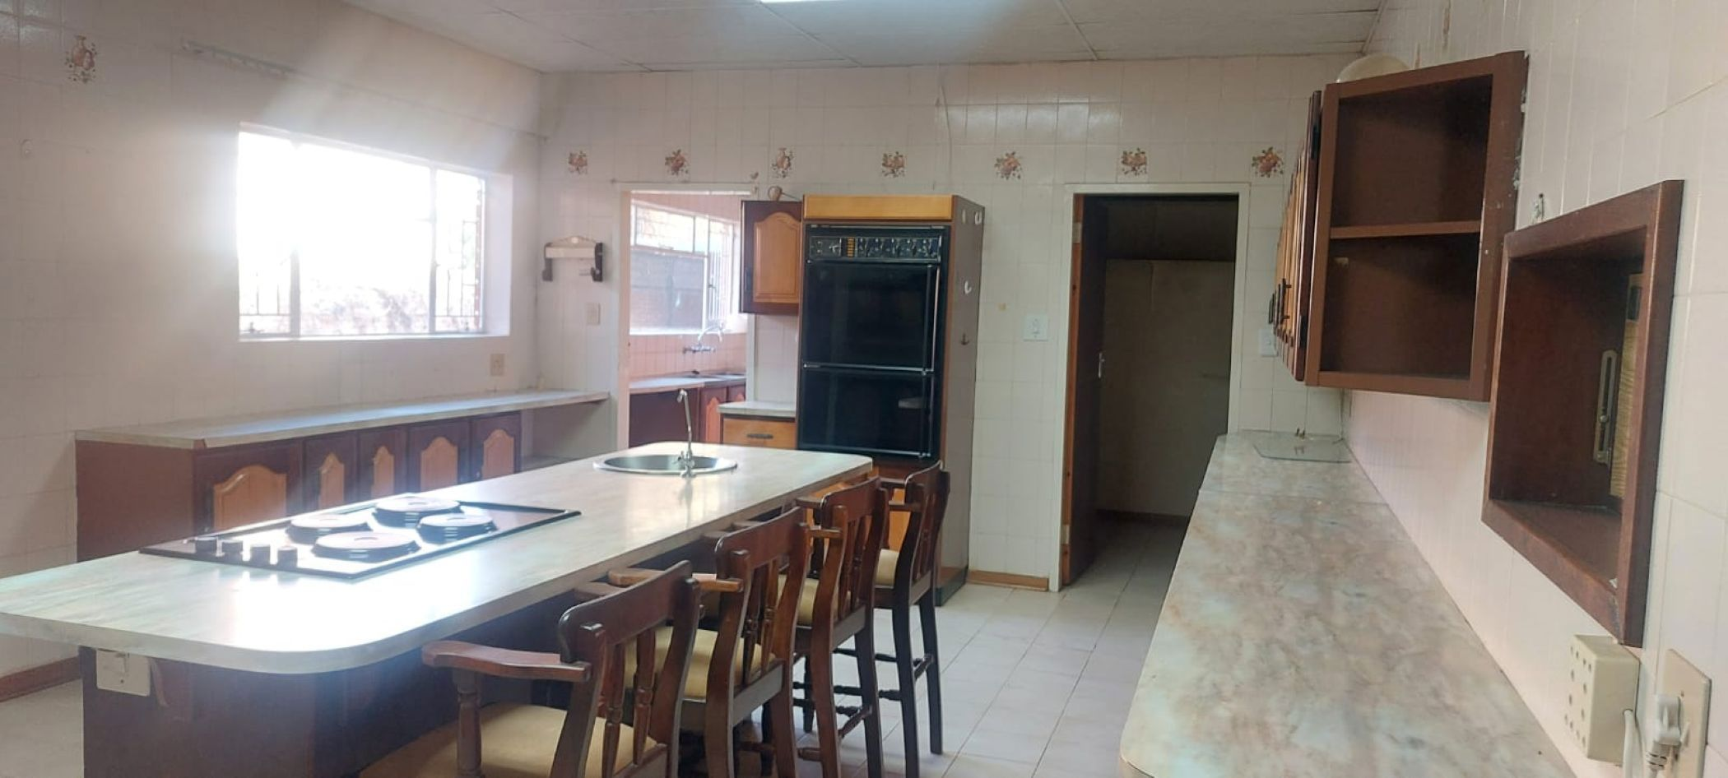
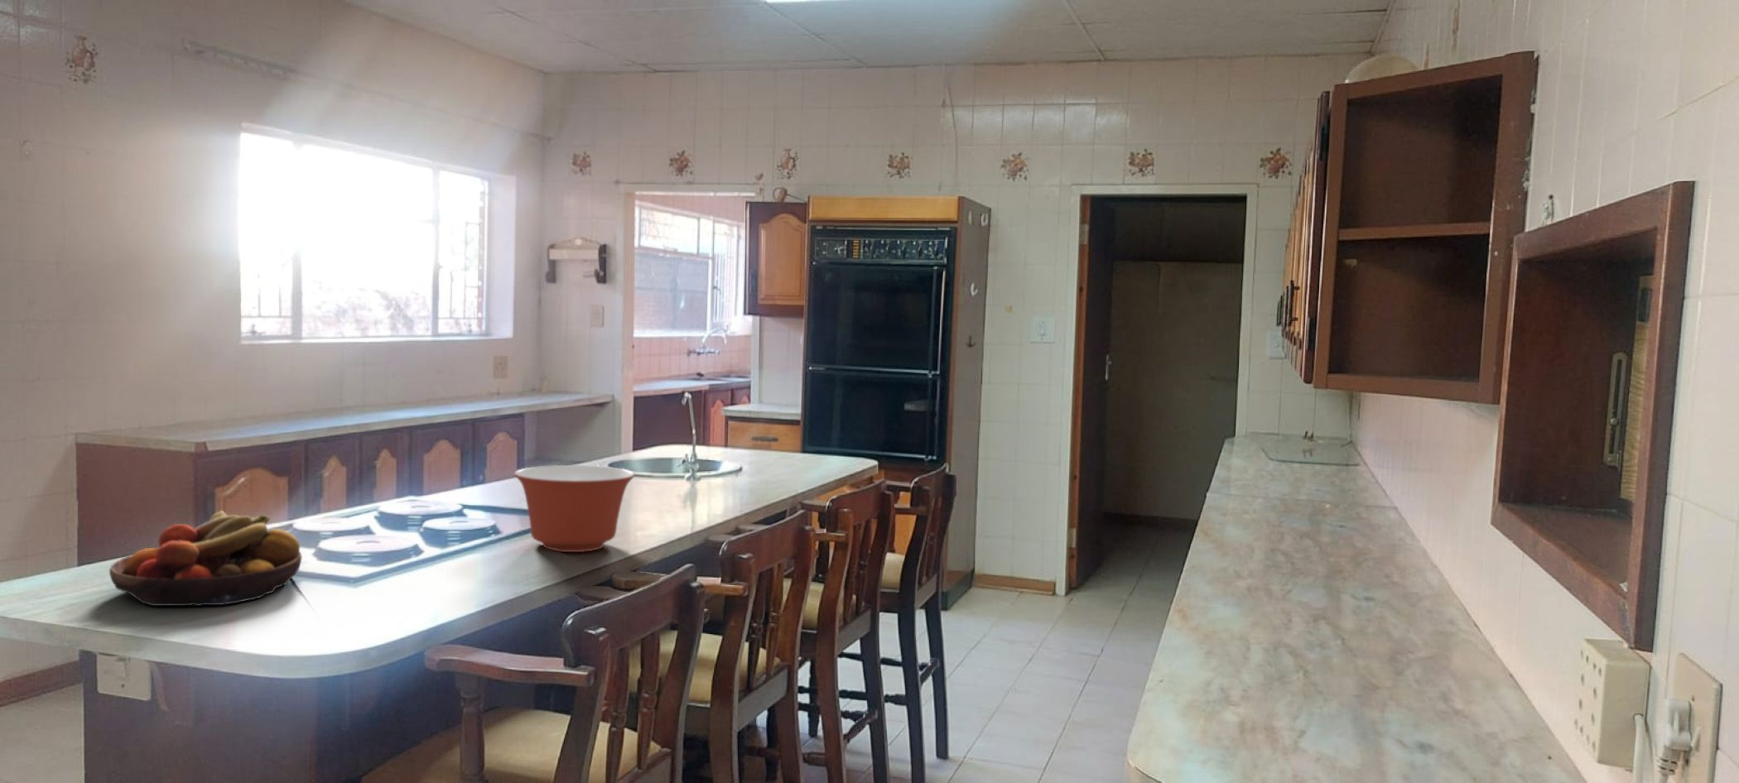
+ mixing bowl (573, 509)
+ fruit bowl (207, 552)
